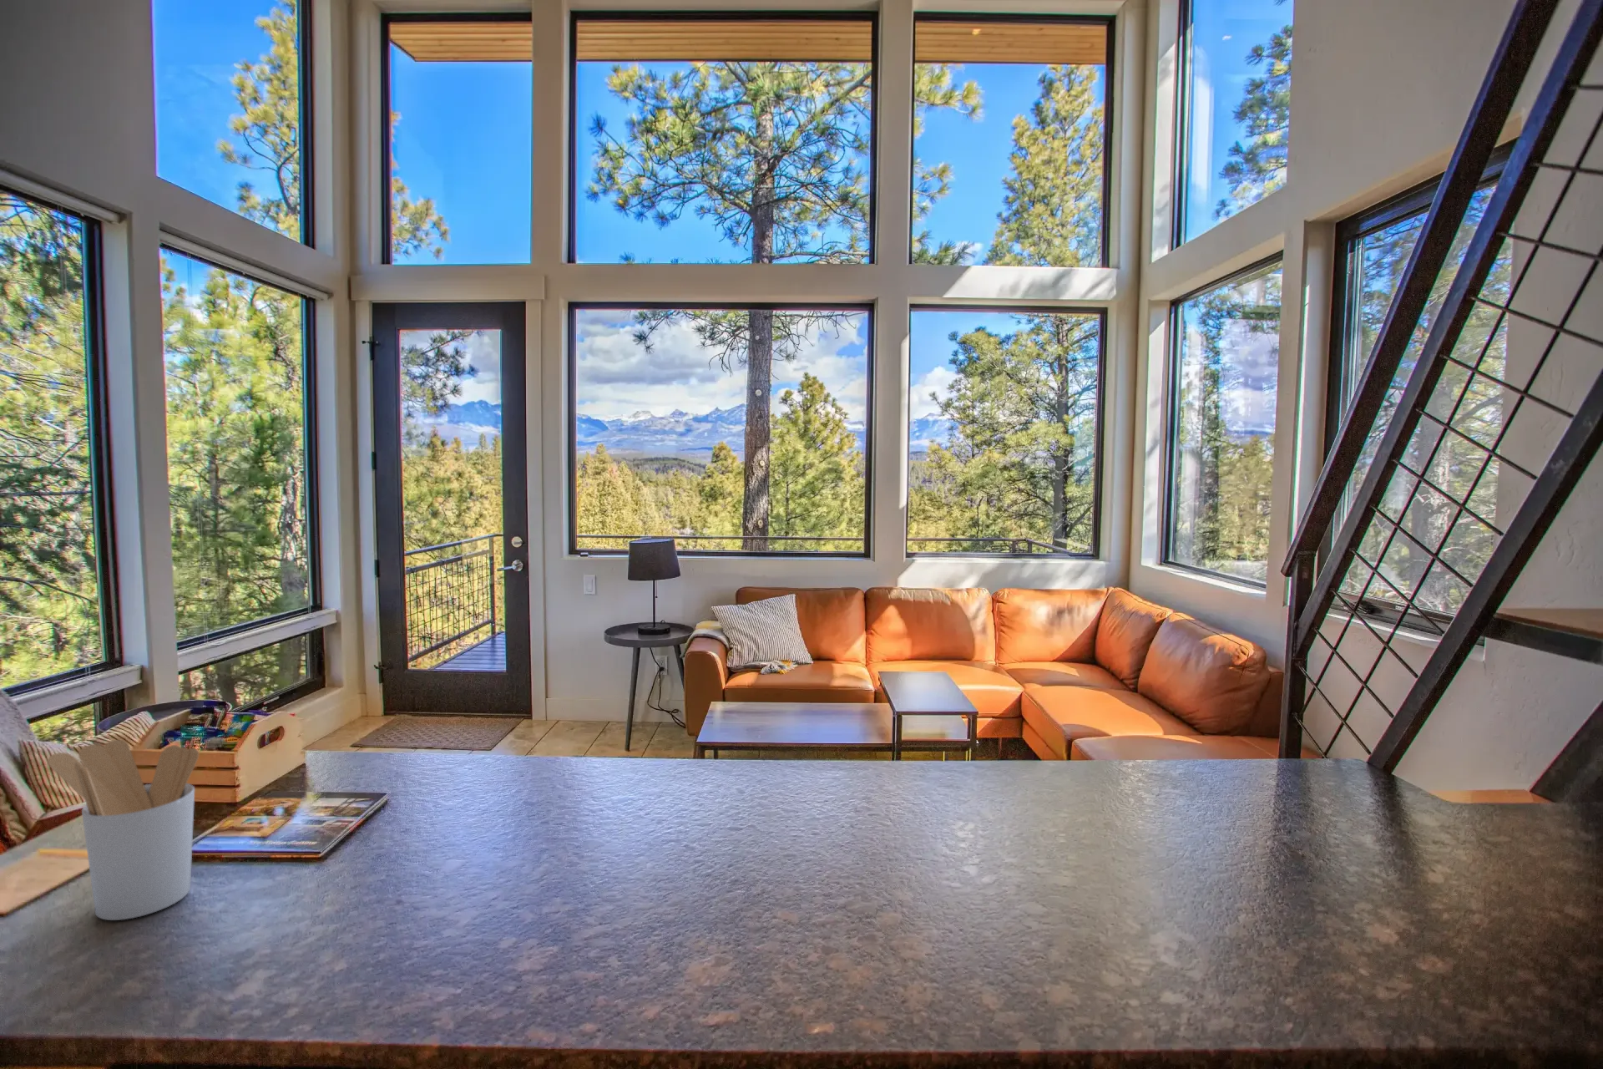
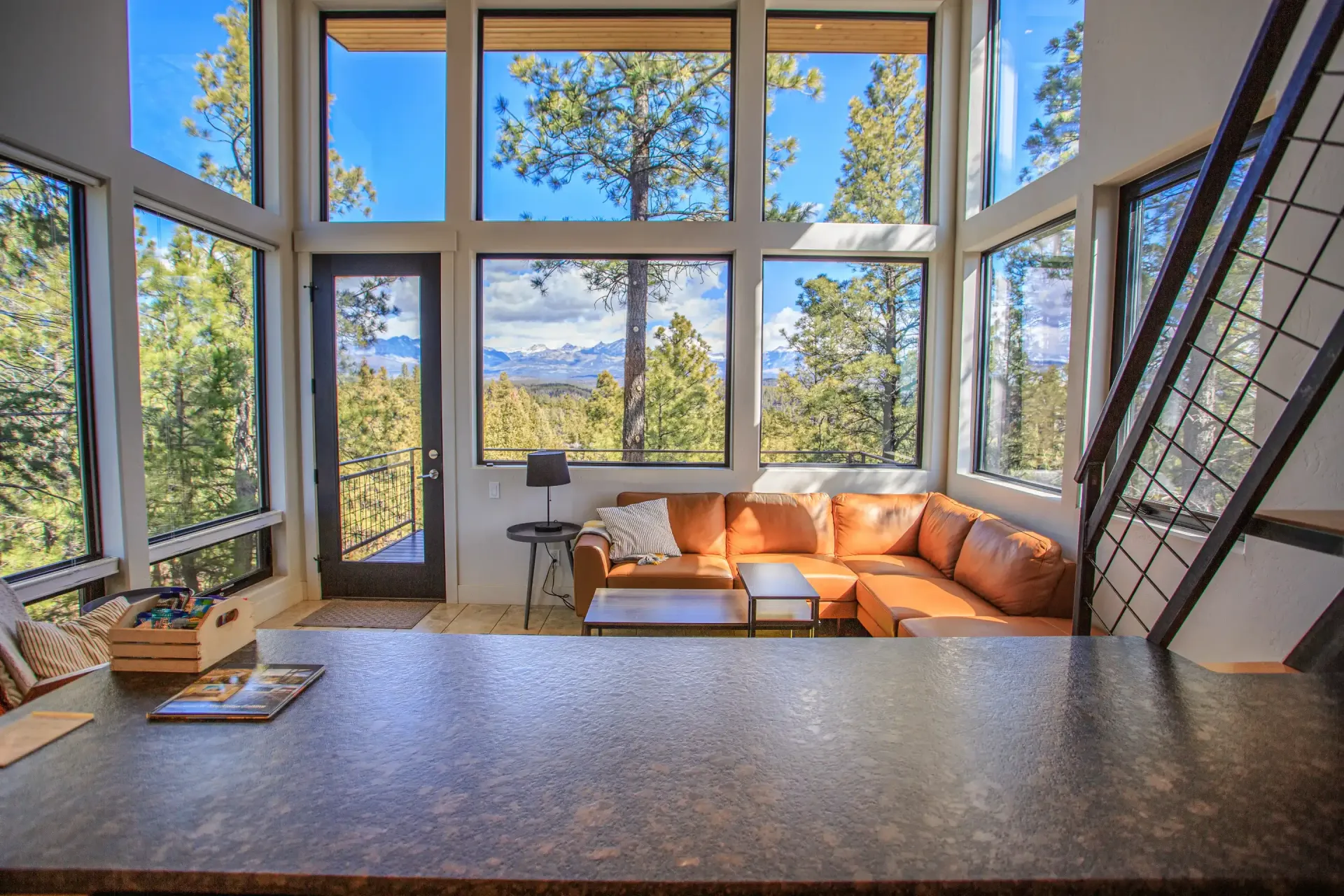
- utensil holder (124, 821)
